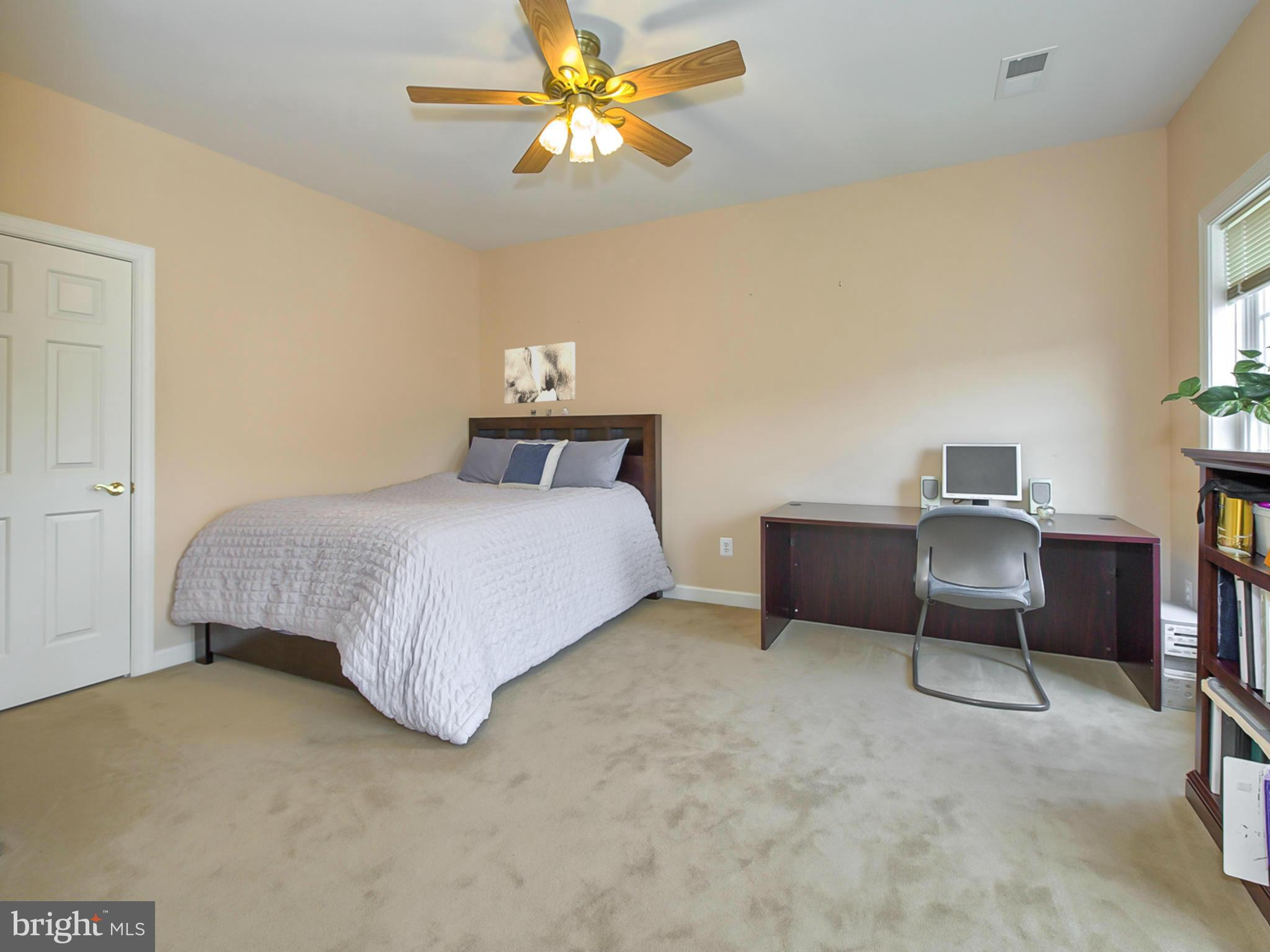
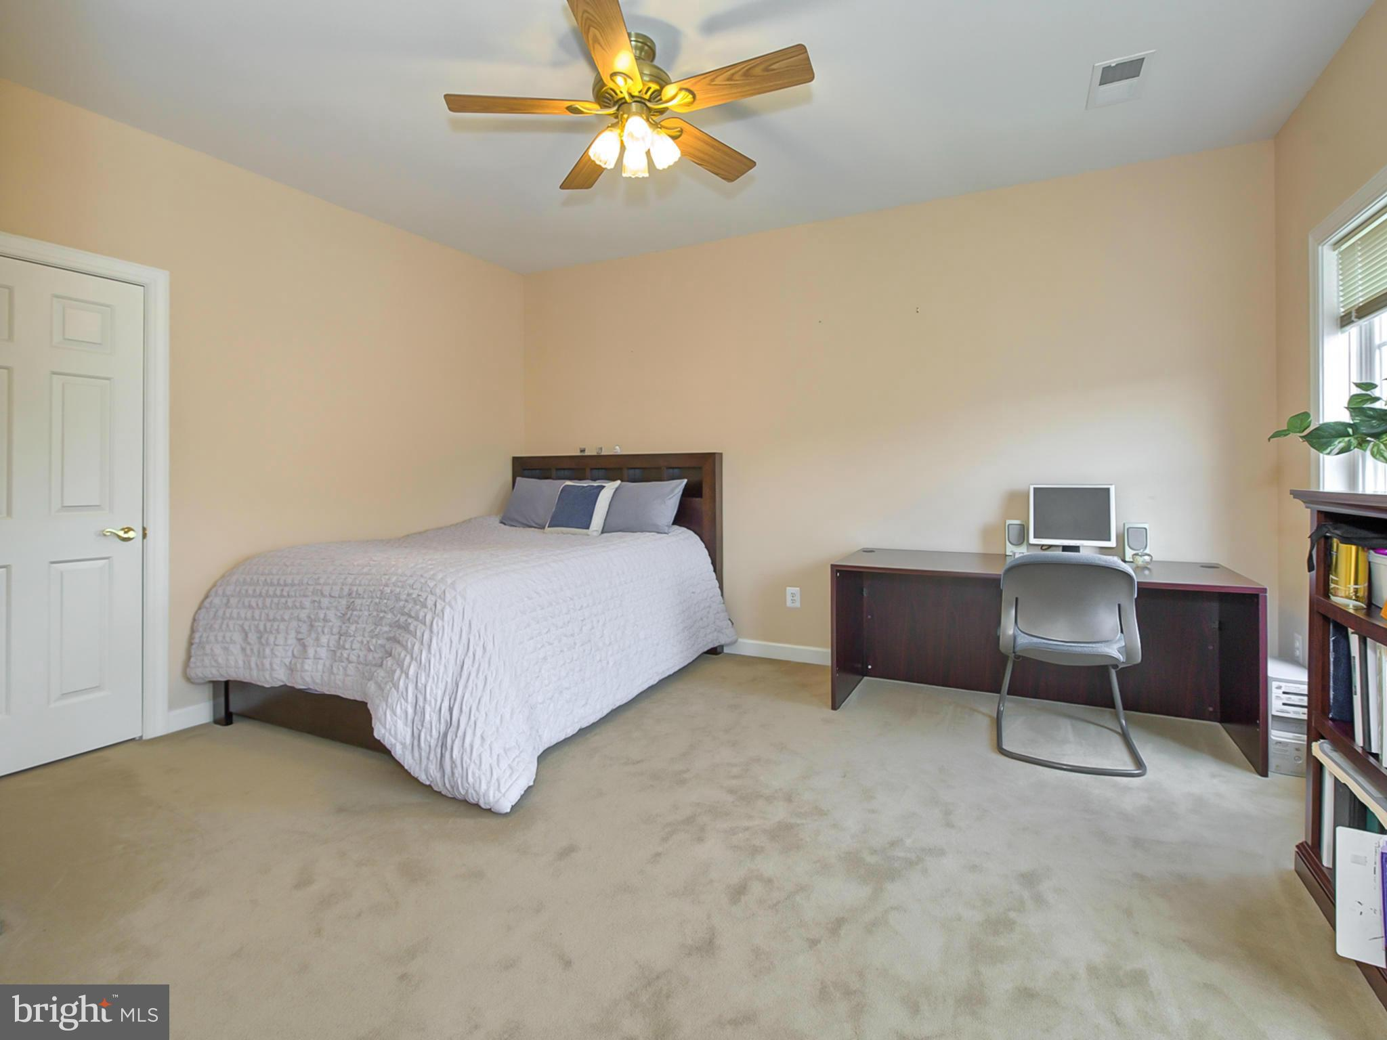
- wall art (538, 374)
